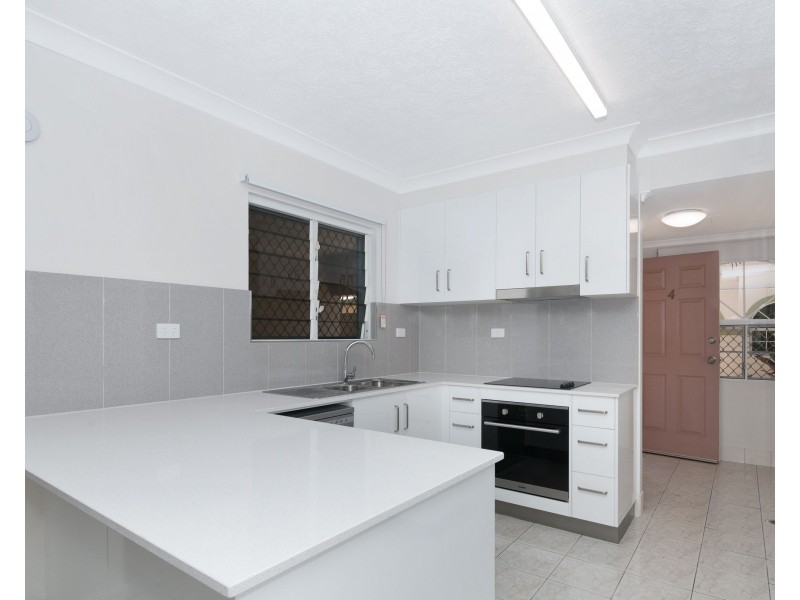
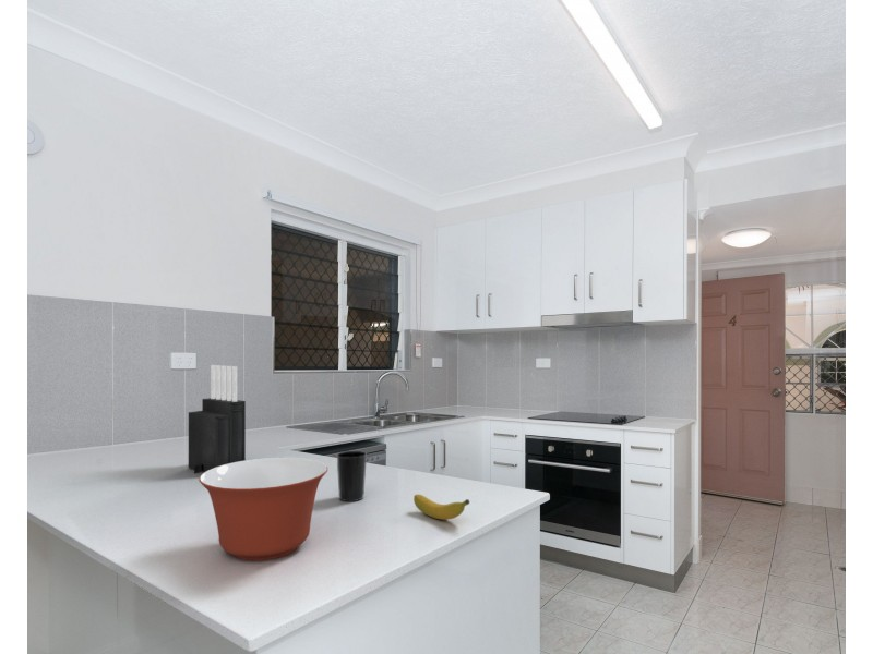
+ mixing bowl (265, 510)
+ knife block (213, 417)
+ cup (351, 475)
+ banana (440, 505)
